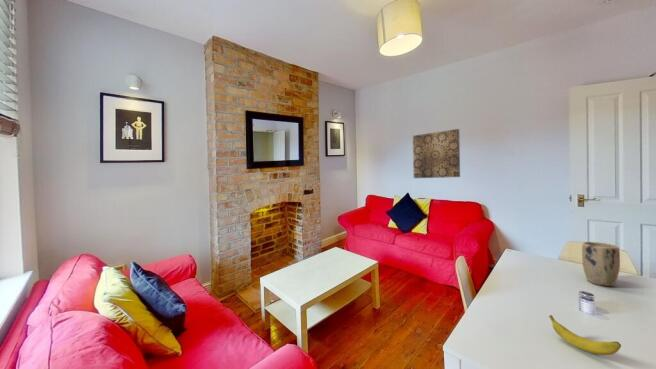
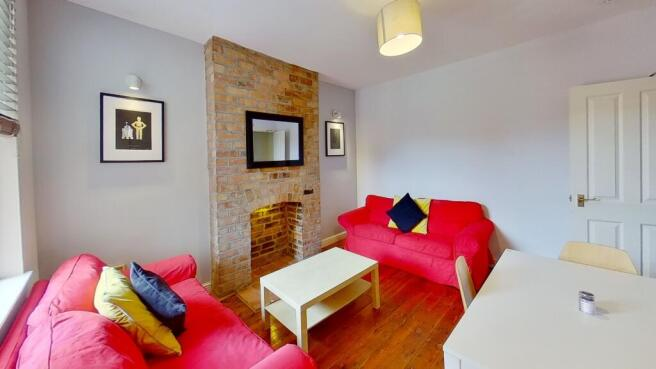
- banana (581, 338)
- plant pot (600, 263)
- wall art (435, 155)
